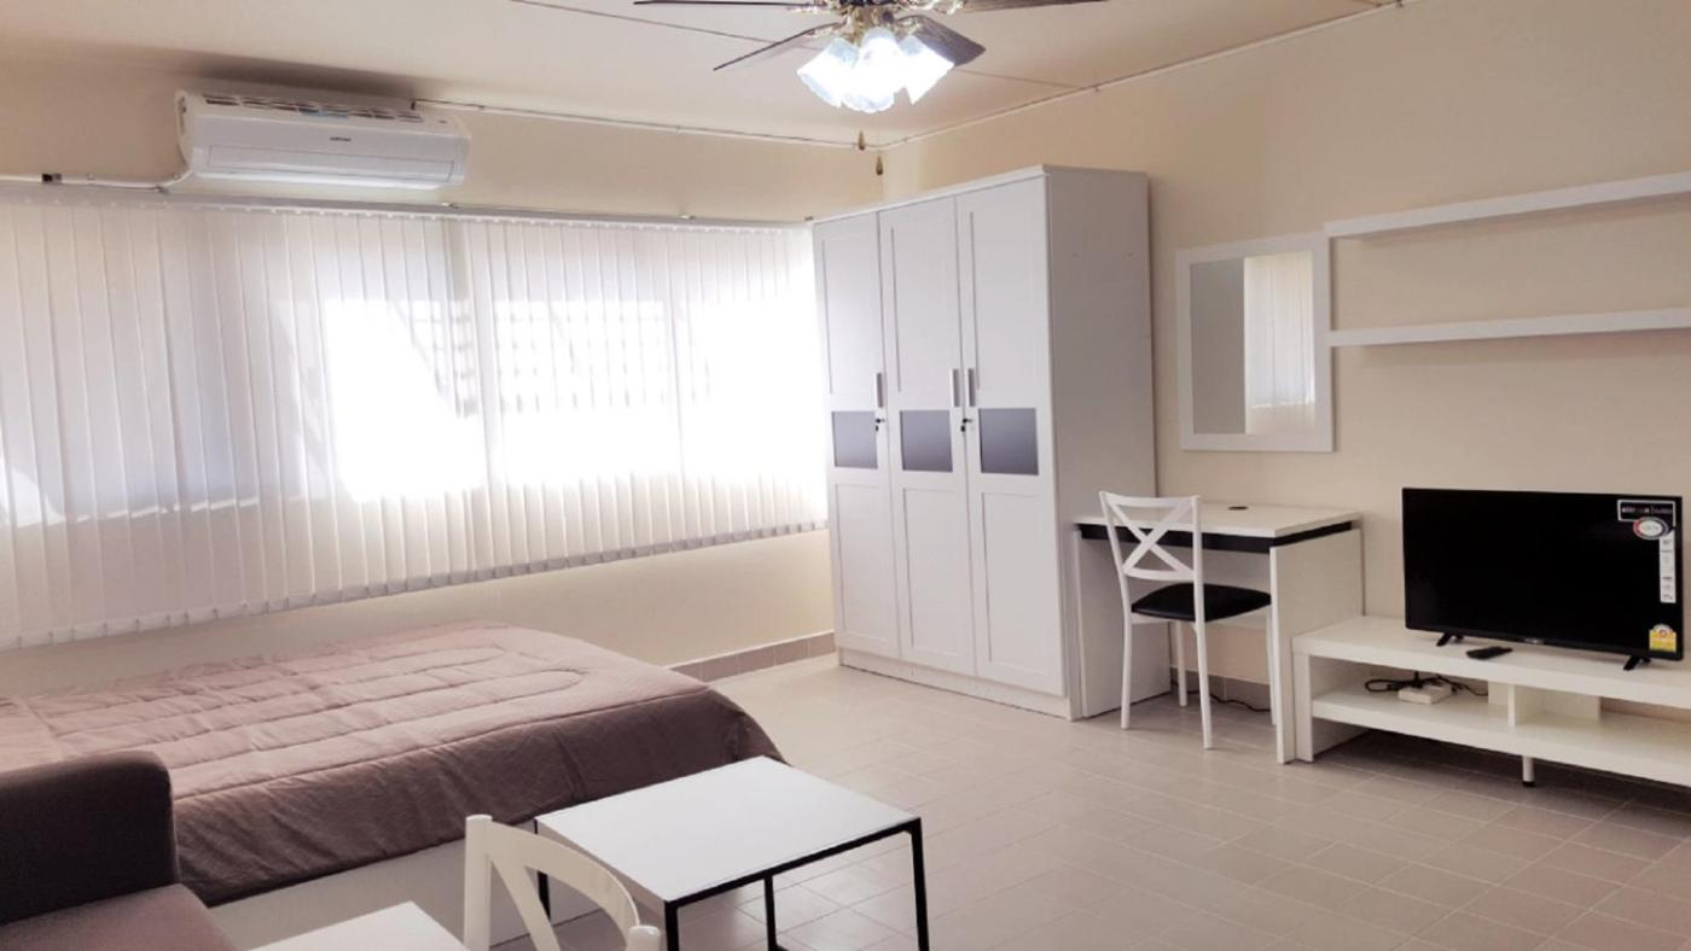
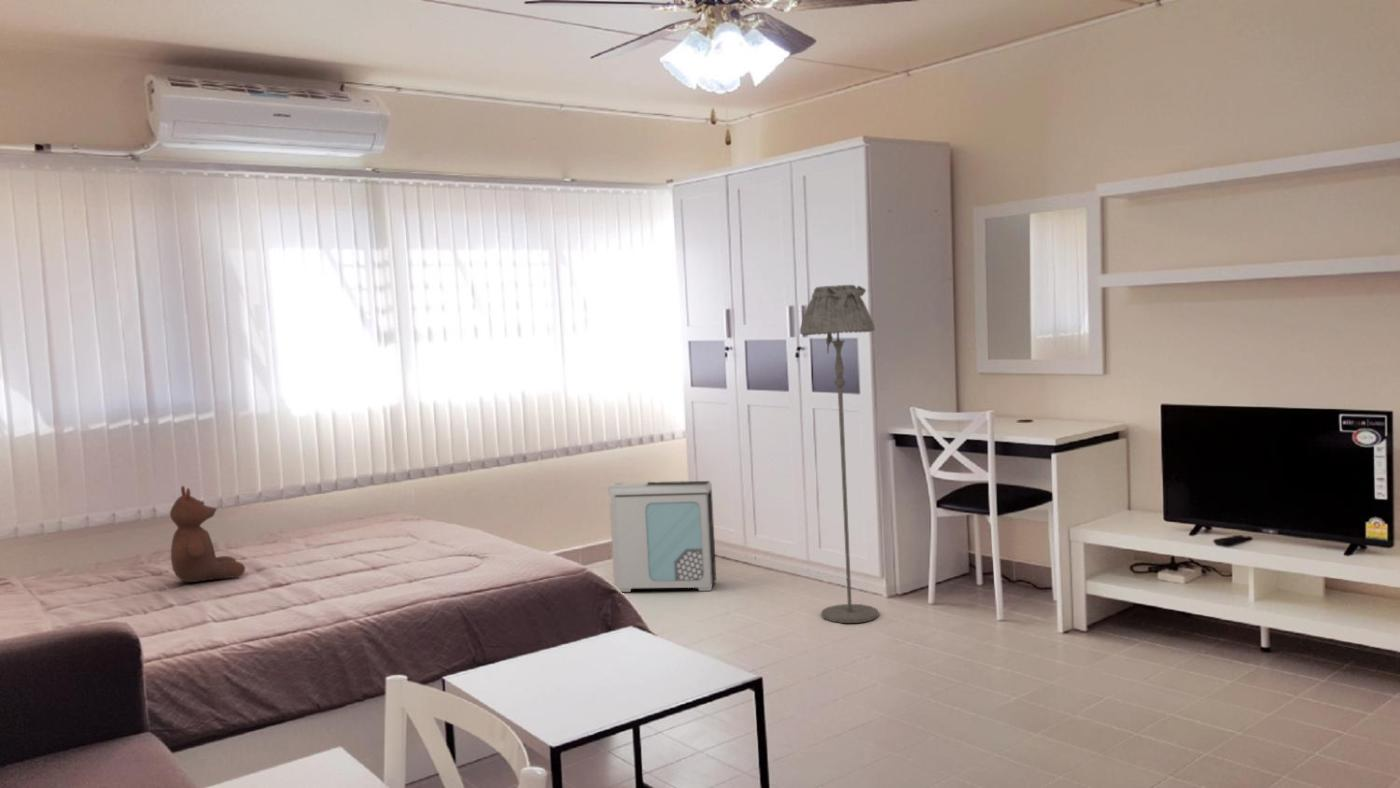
+ stuffed bear (204, 531)
+ floor lamp (842, 452)
+ air purifier (664, 535)
